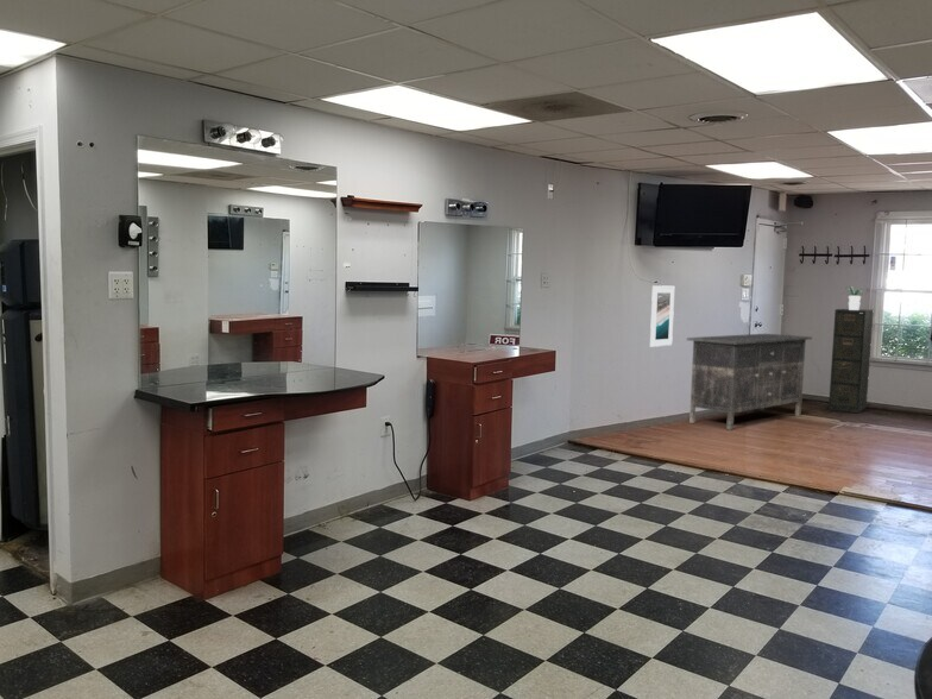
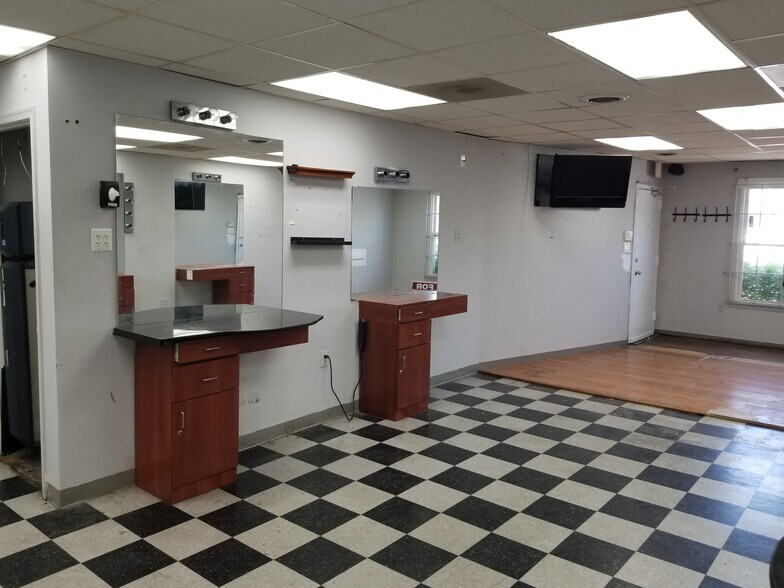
- potted plant (855, 297)
- filing cabinet (850, 359)
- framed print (662, 315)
- sideboard (749, 378)
